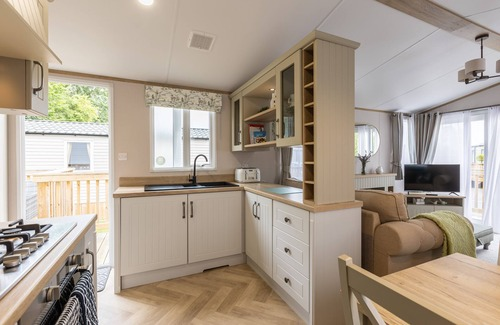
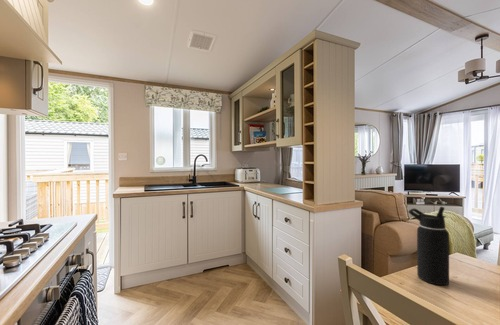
+ water bottle (428, 241)
